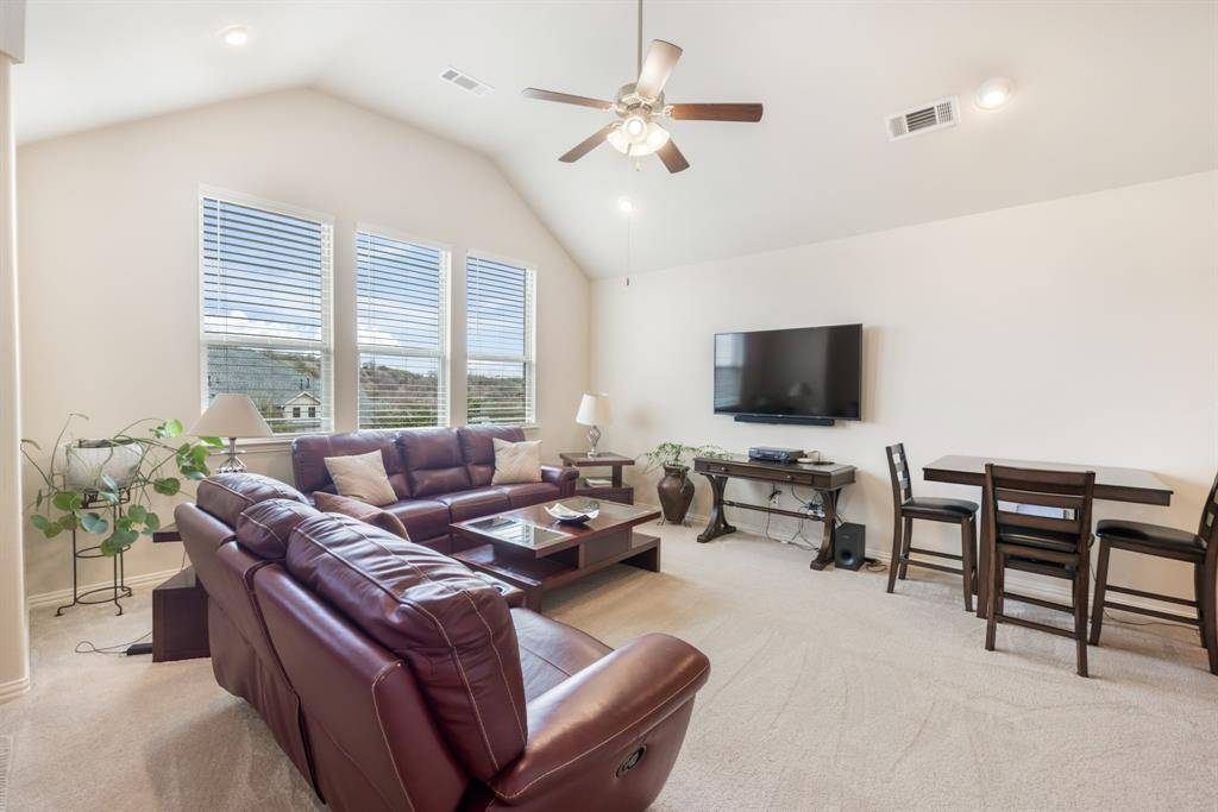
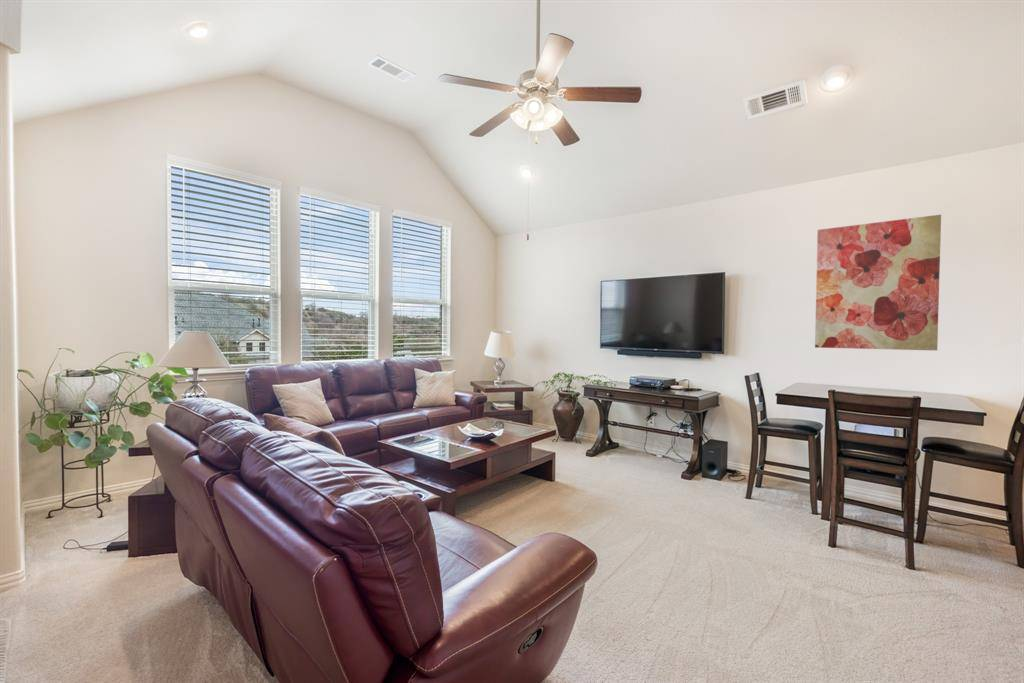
+ wall art (873, 286)
